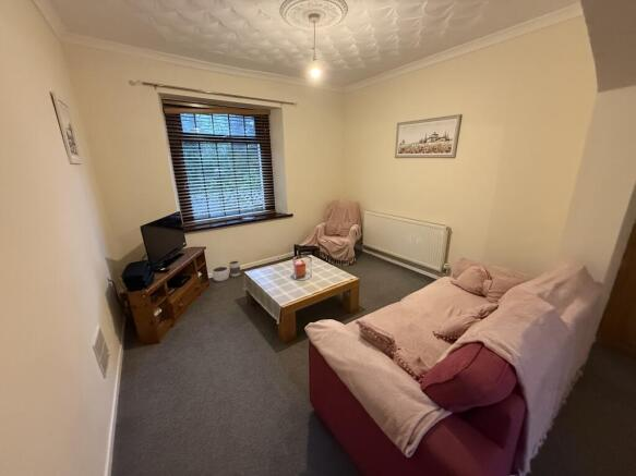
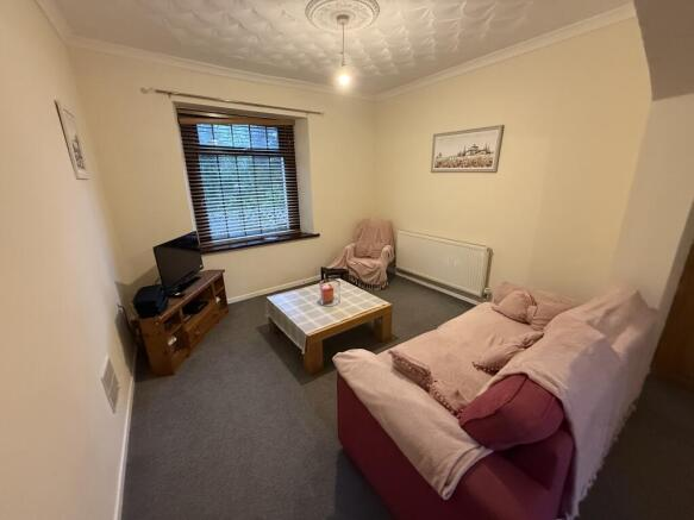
- waste basket (226, 270)
